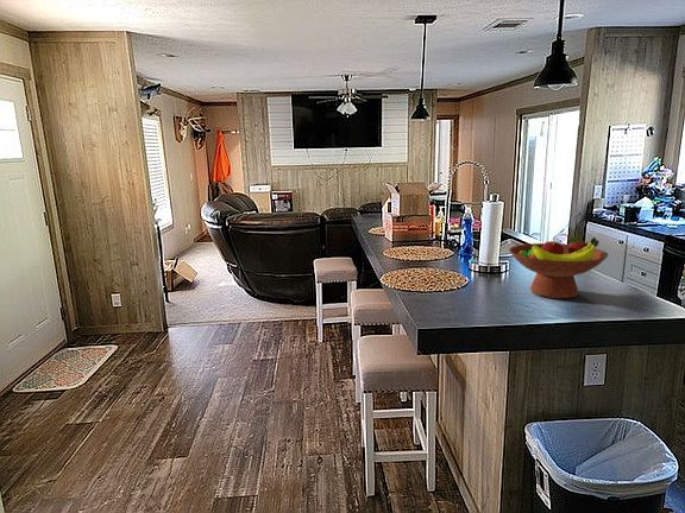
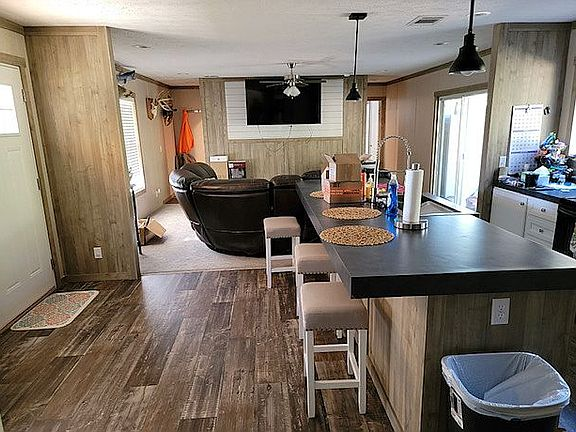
- fruit bowl (555, 264)
